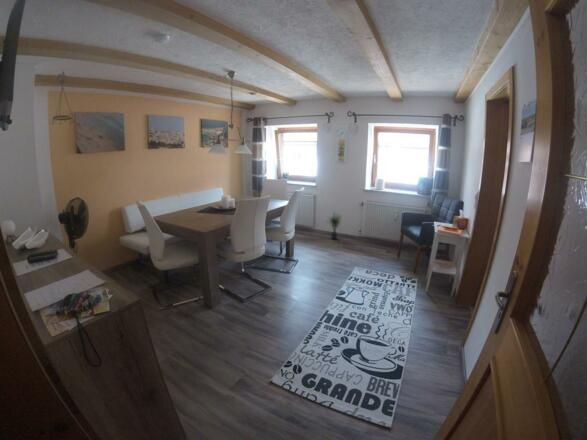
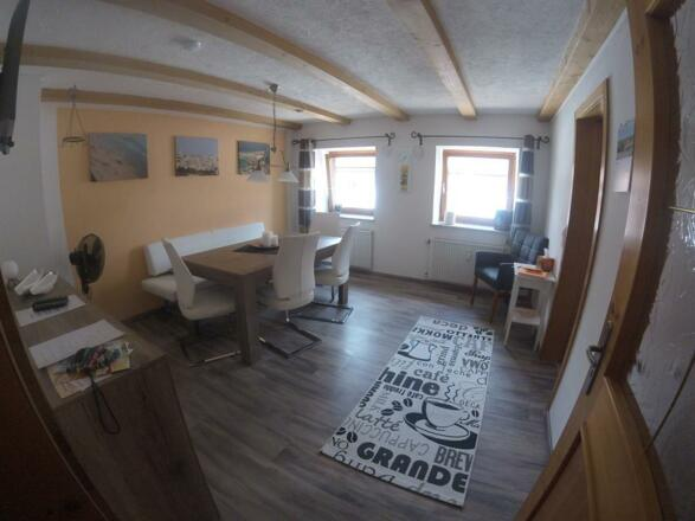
- potted plant (333, 224)
